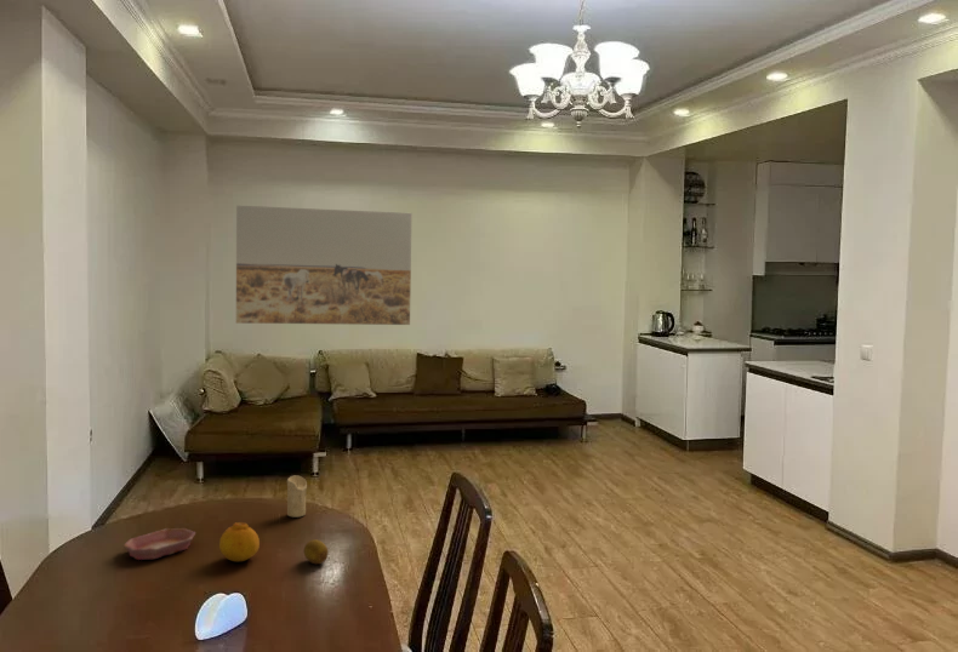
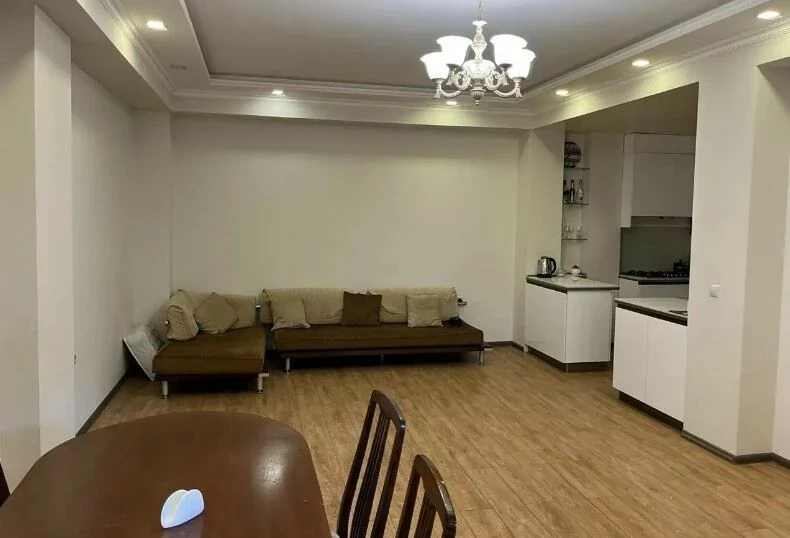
- wall art (325, 267)
- candle (296, 496)
- fruit (315, 551)
- fruit (239, 541)
- bowl (160, 543)
